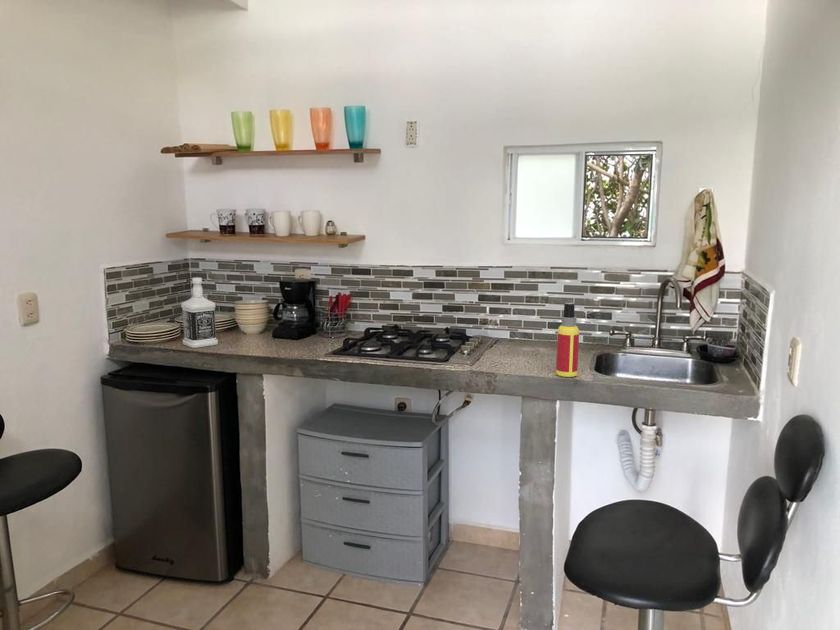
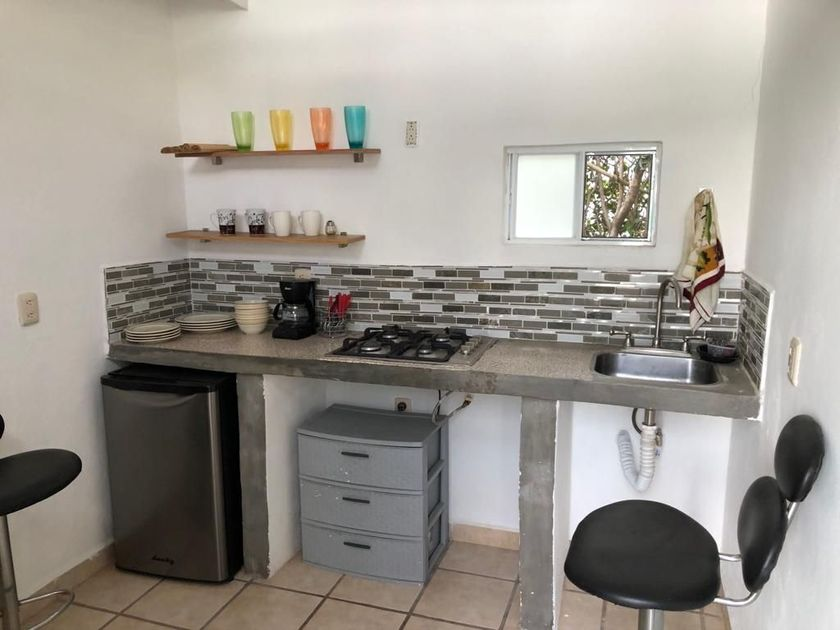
- spray bottle (567, 339)
- bottle (198, 311)
